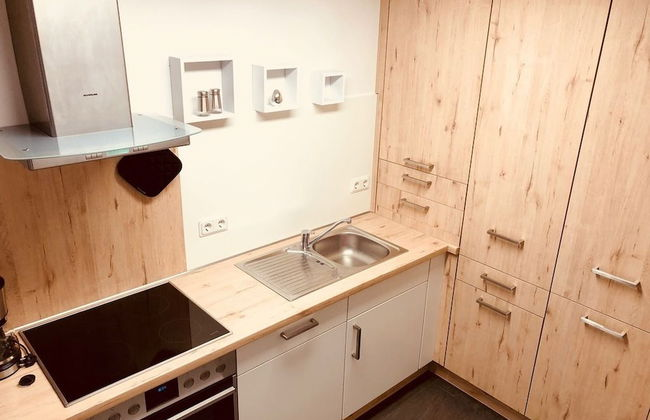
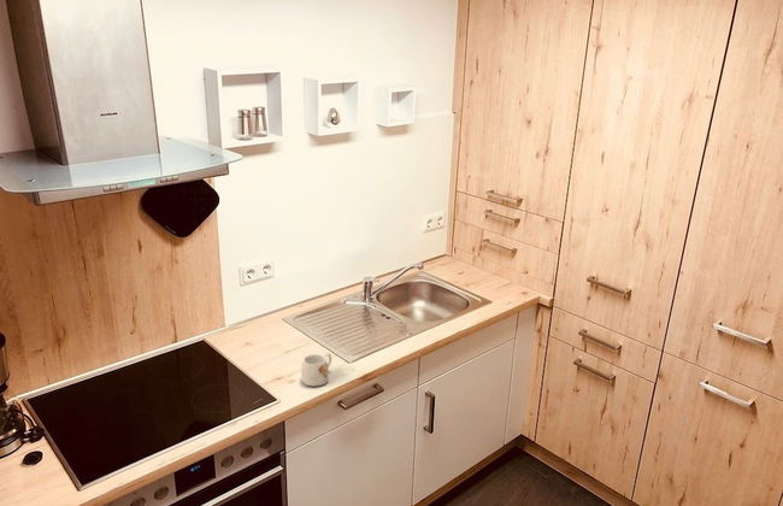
+ mug (318, 367)
